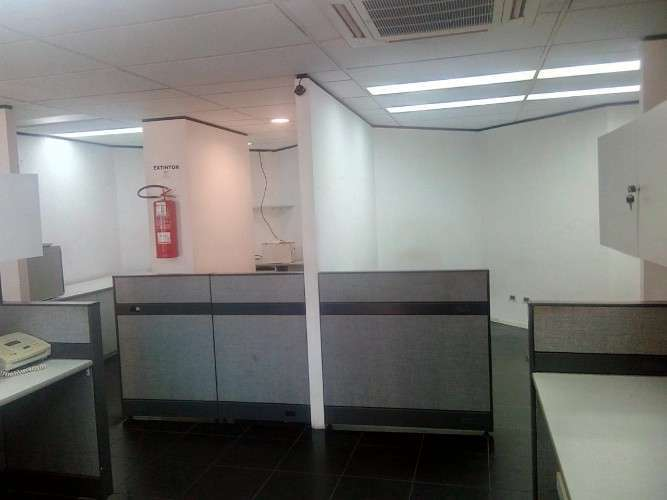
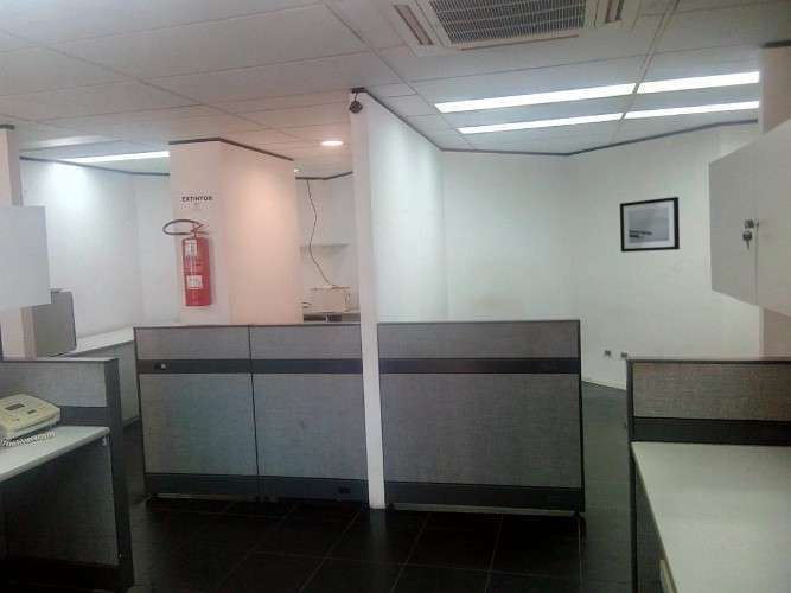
+ wall art (648, 225)
